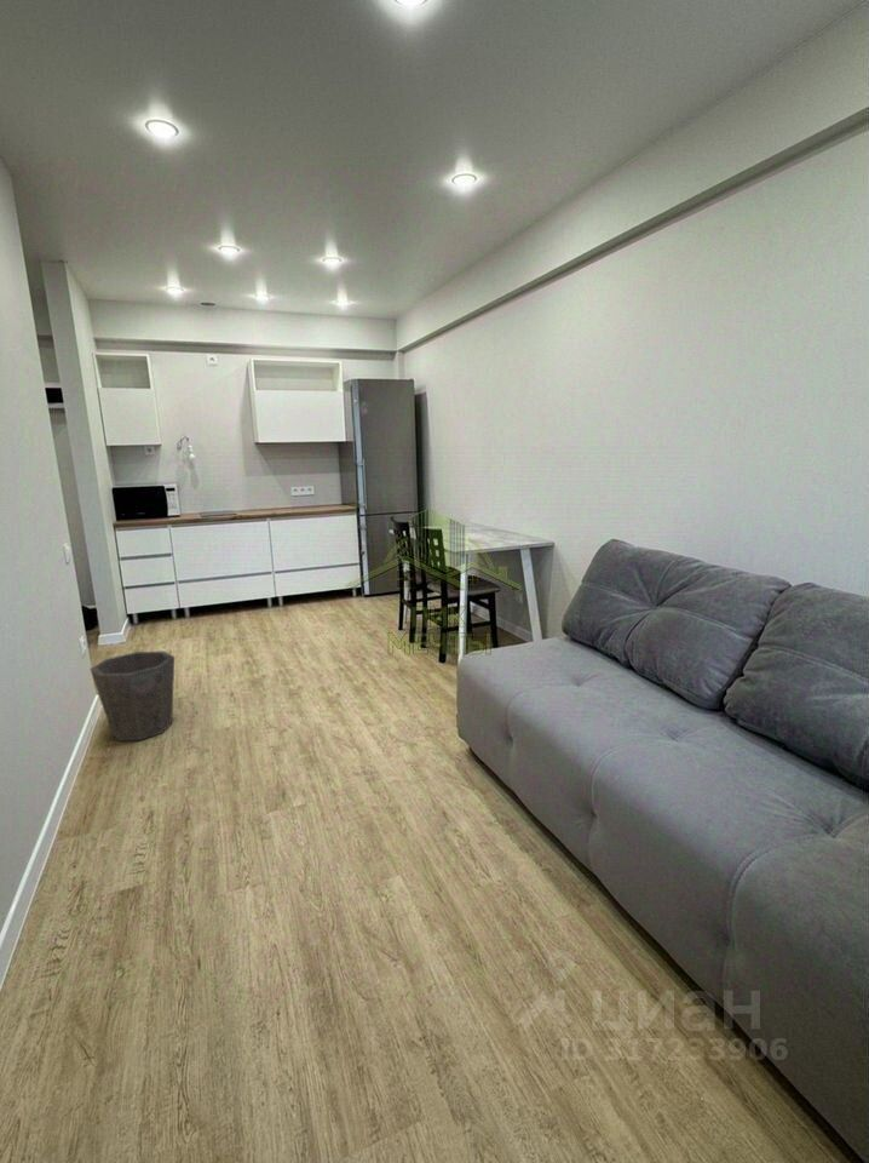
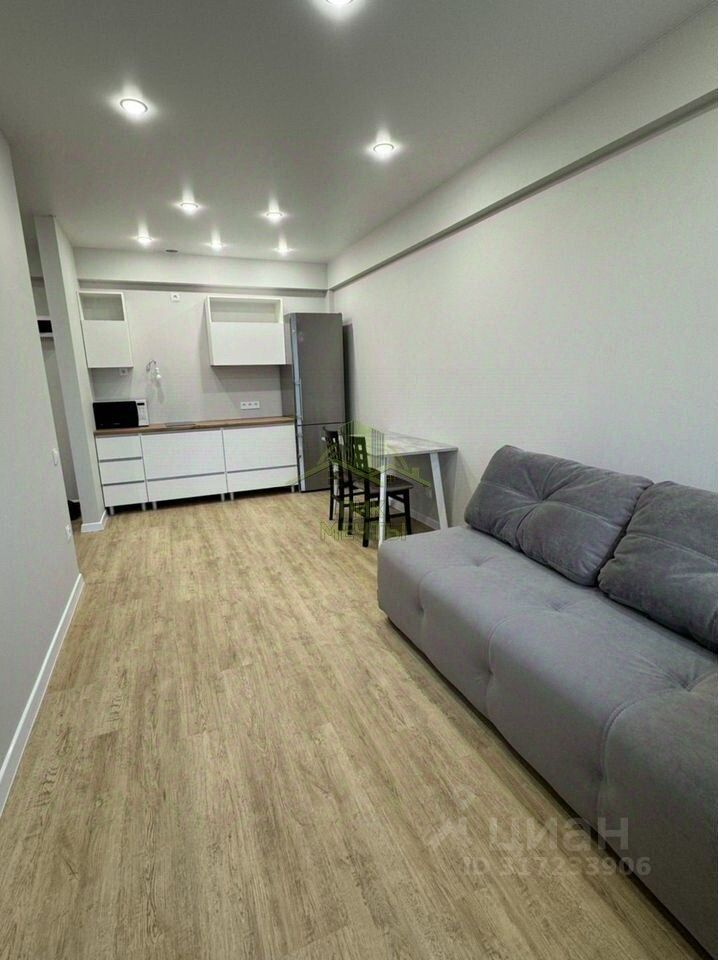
- waste bin (138, 695)
